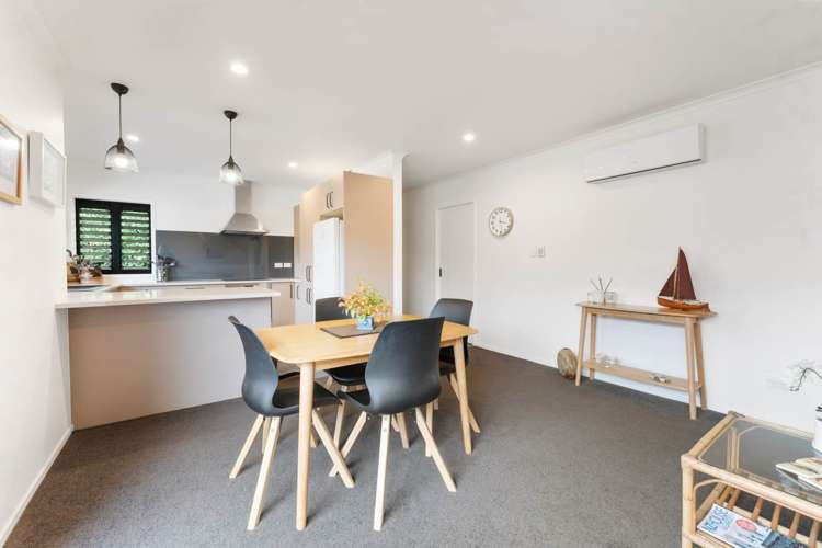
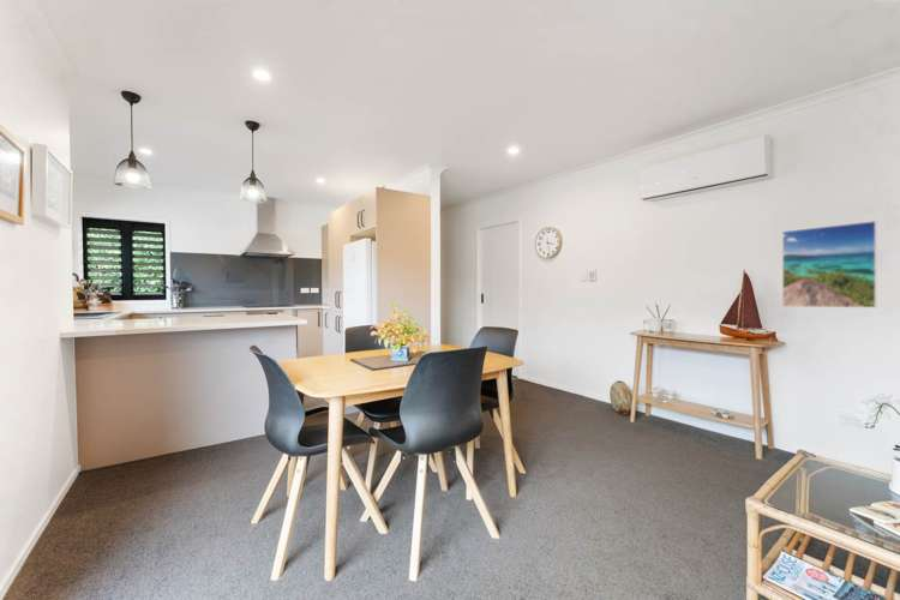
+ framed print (826, 266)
